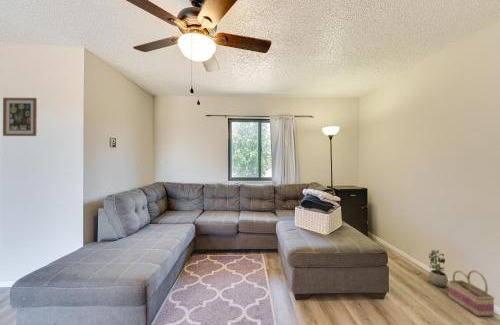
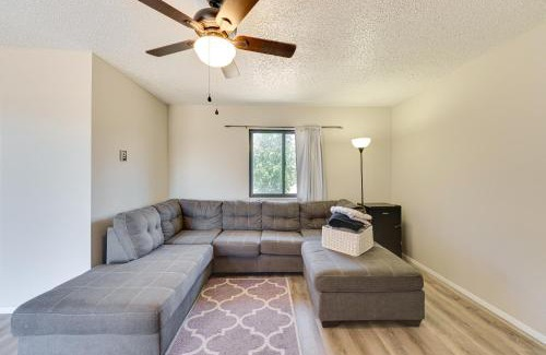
- wall art (19, 116)
- potted plant (437, 268)
- basket (469, 288)
